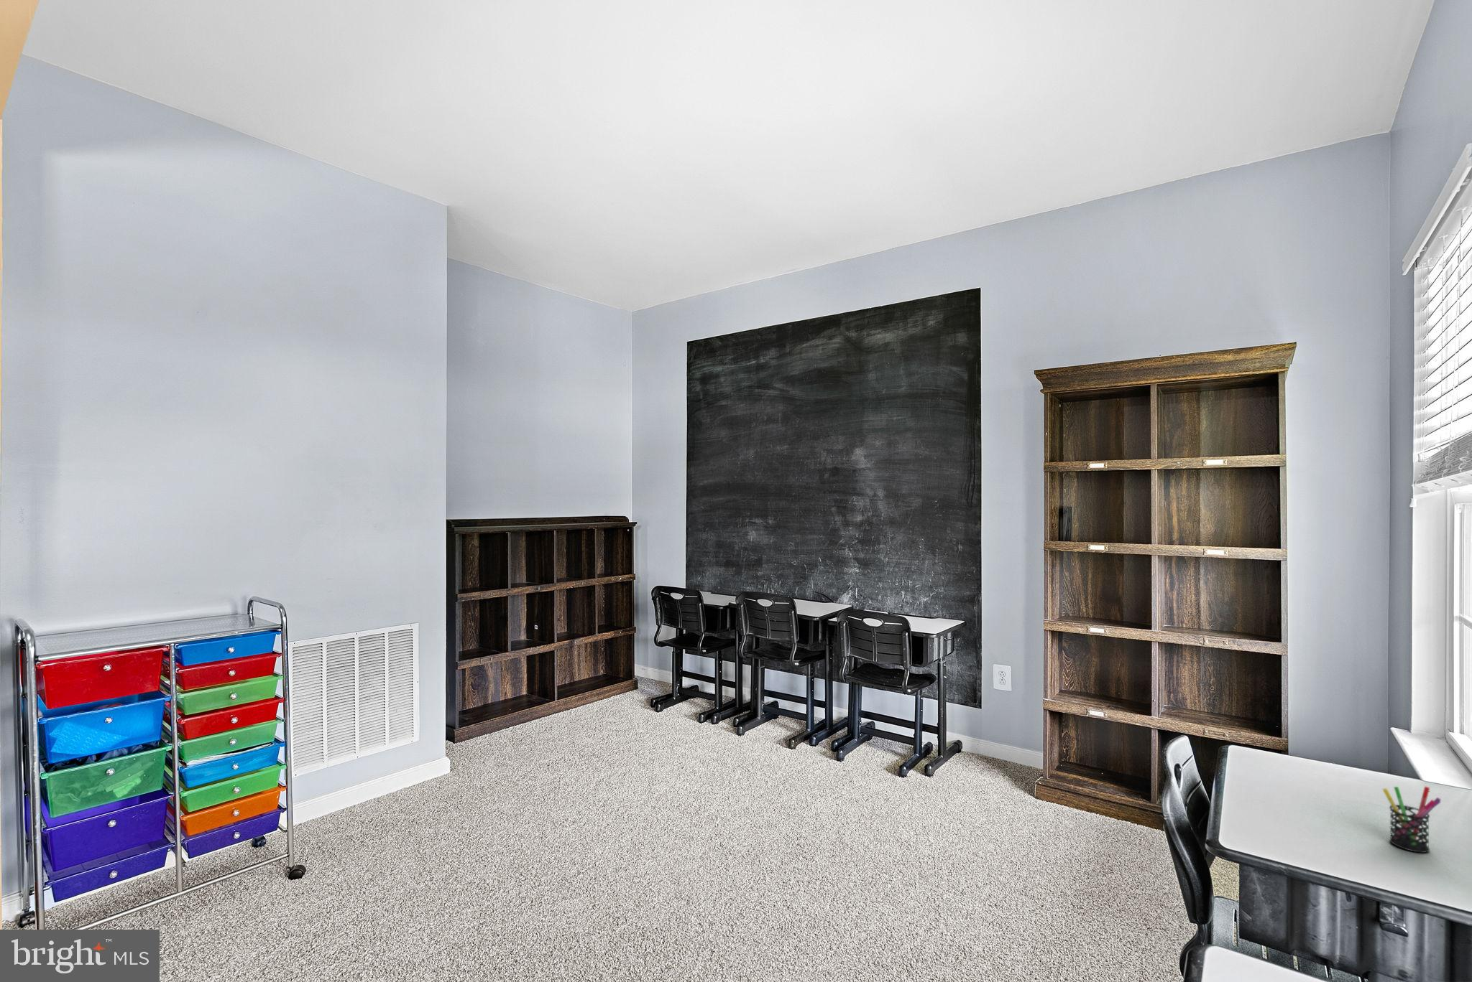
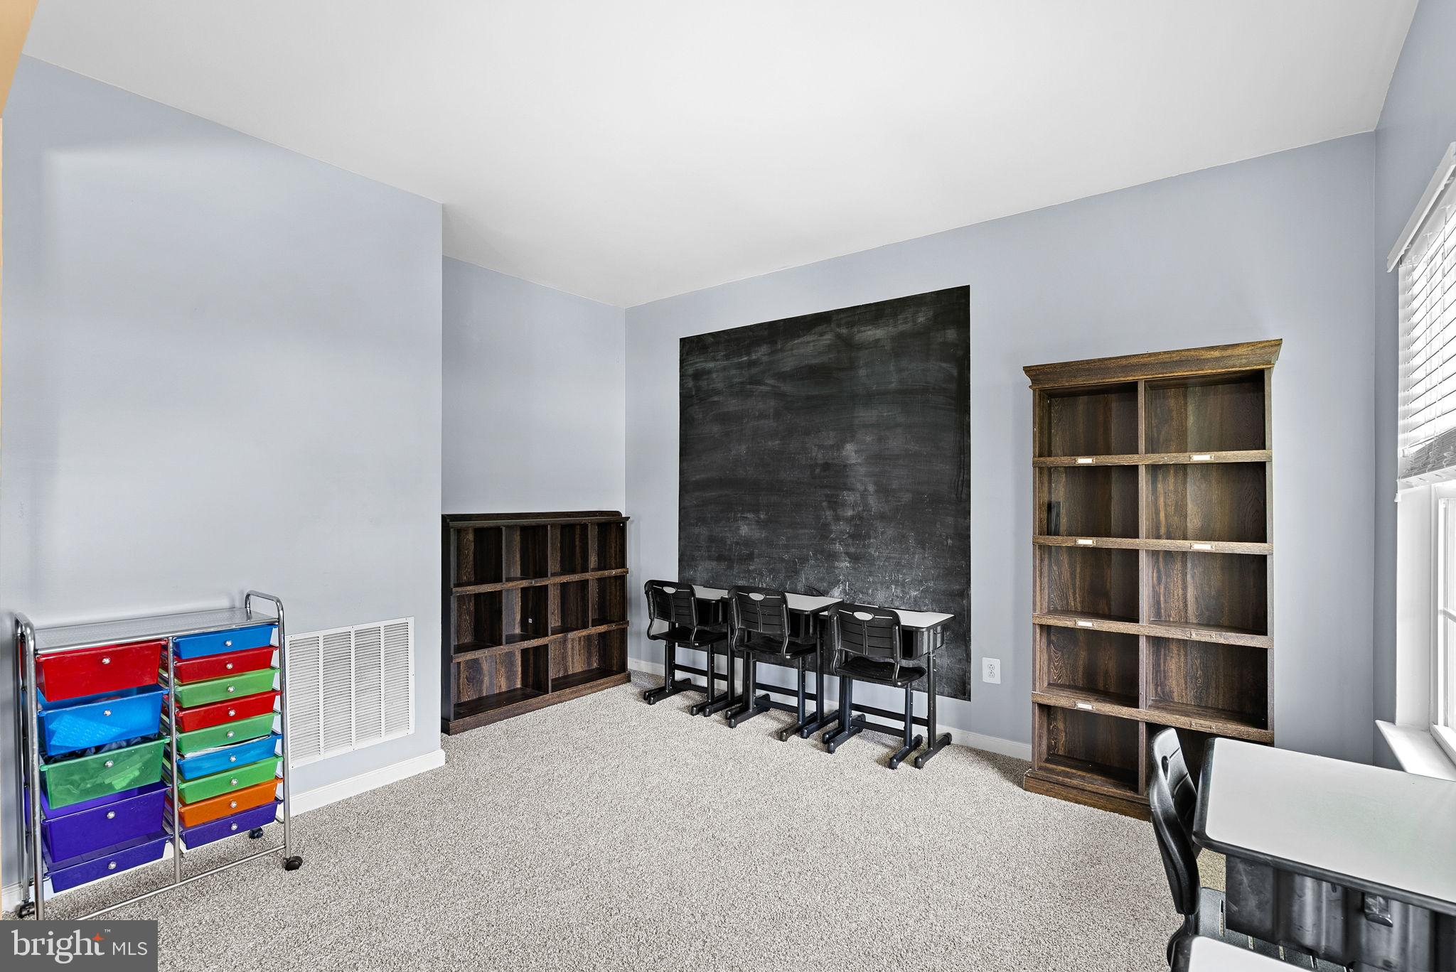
- pen holder (1408, 814)
